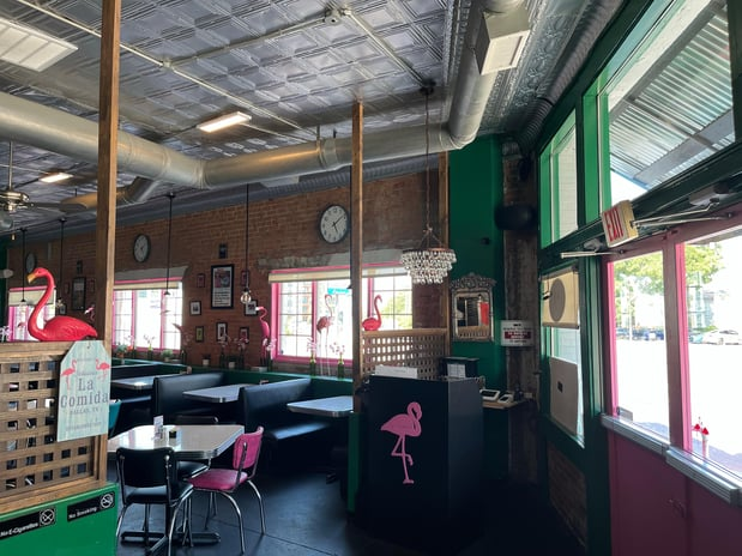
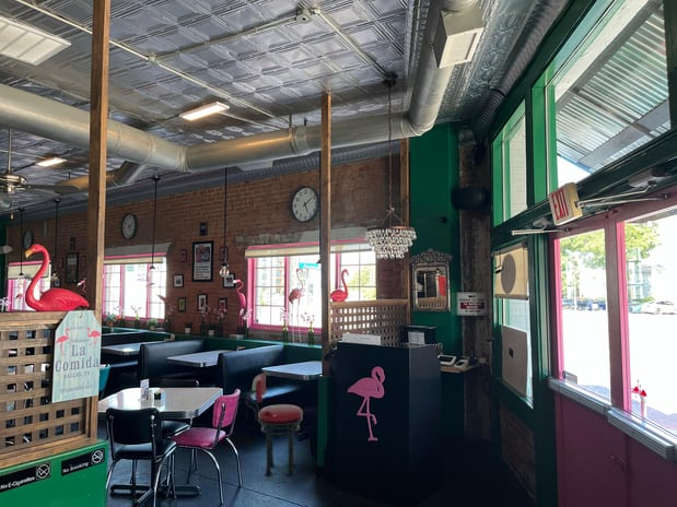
+ stool (275, 423)
